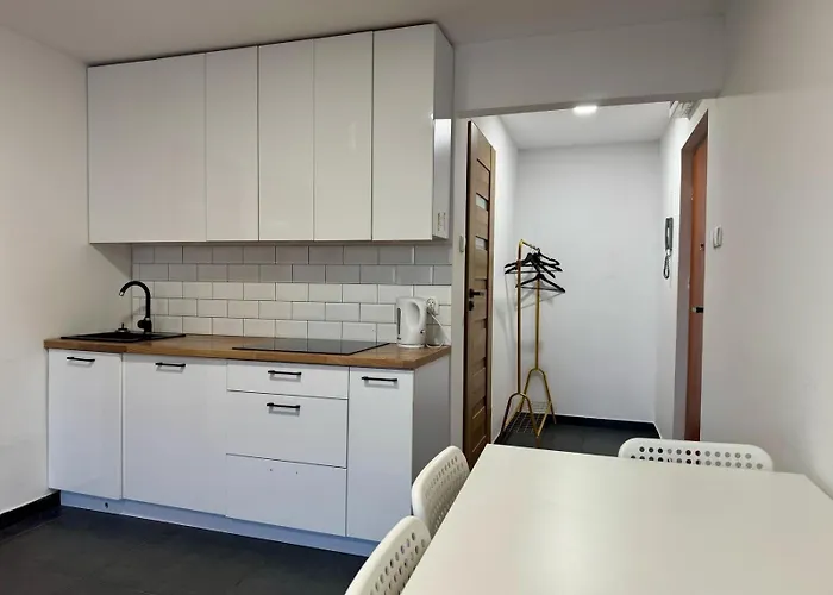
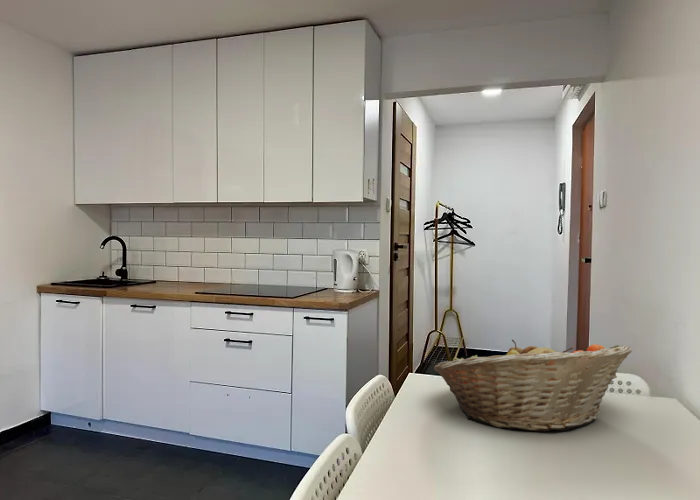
+ fruit basket (530, 374)
